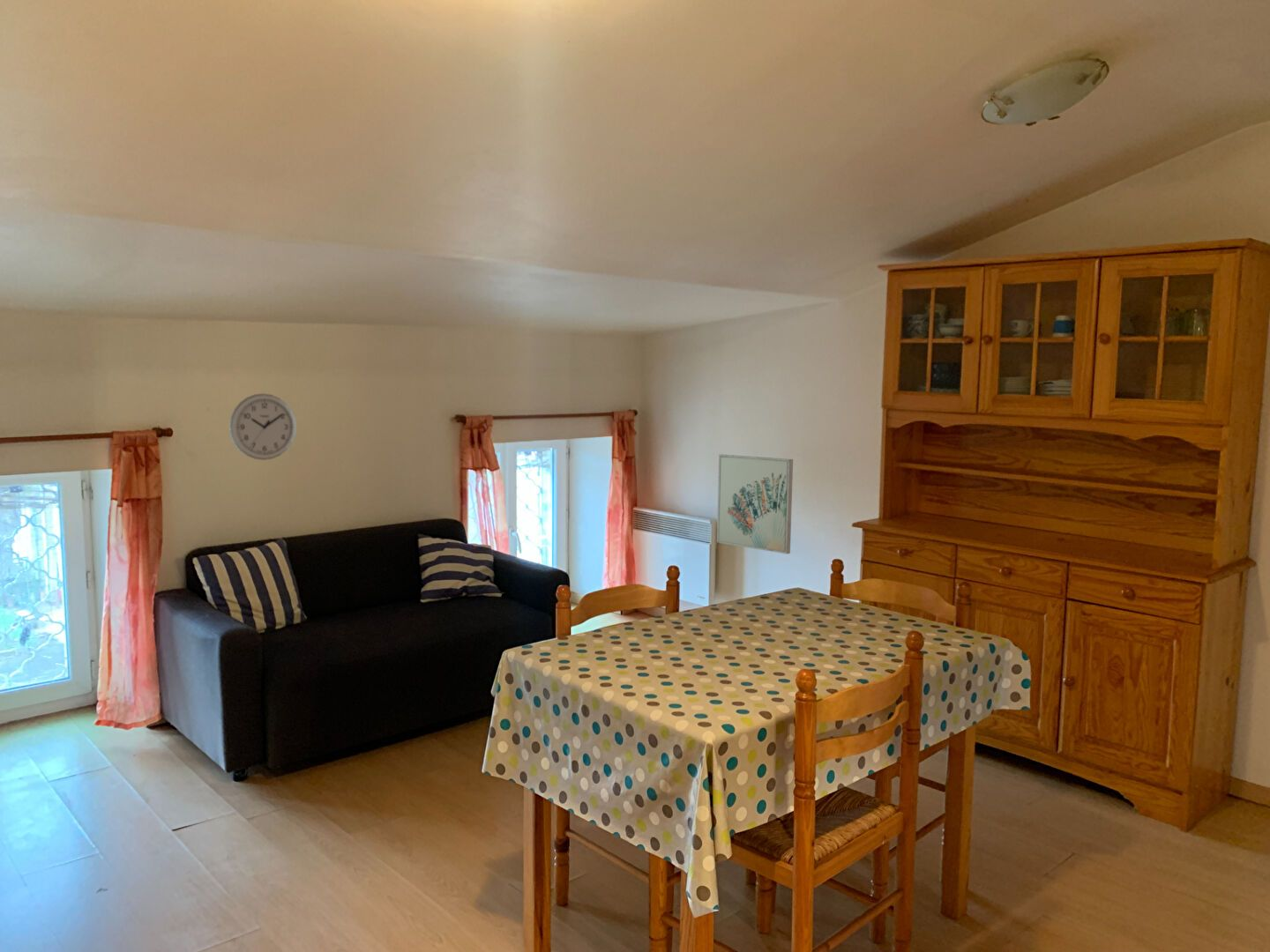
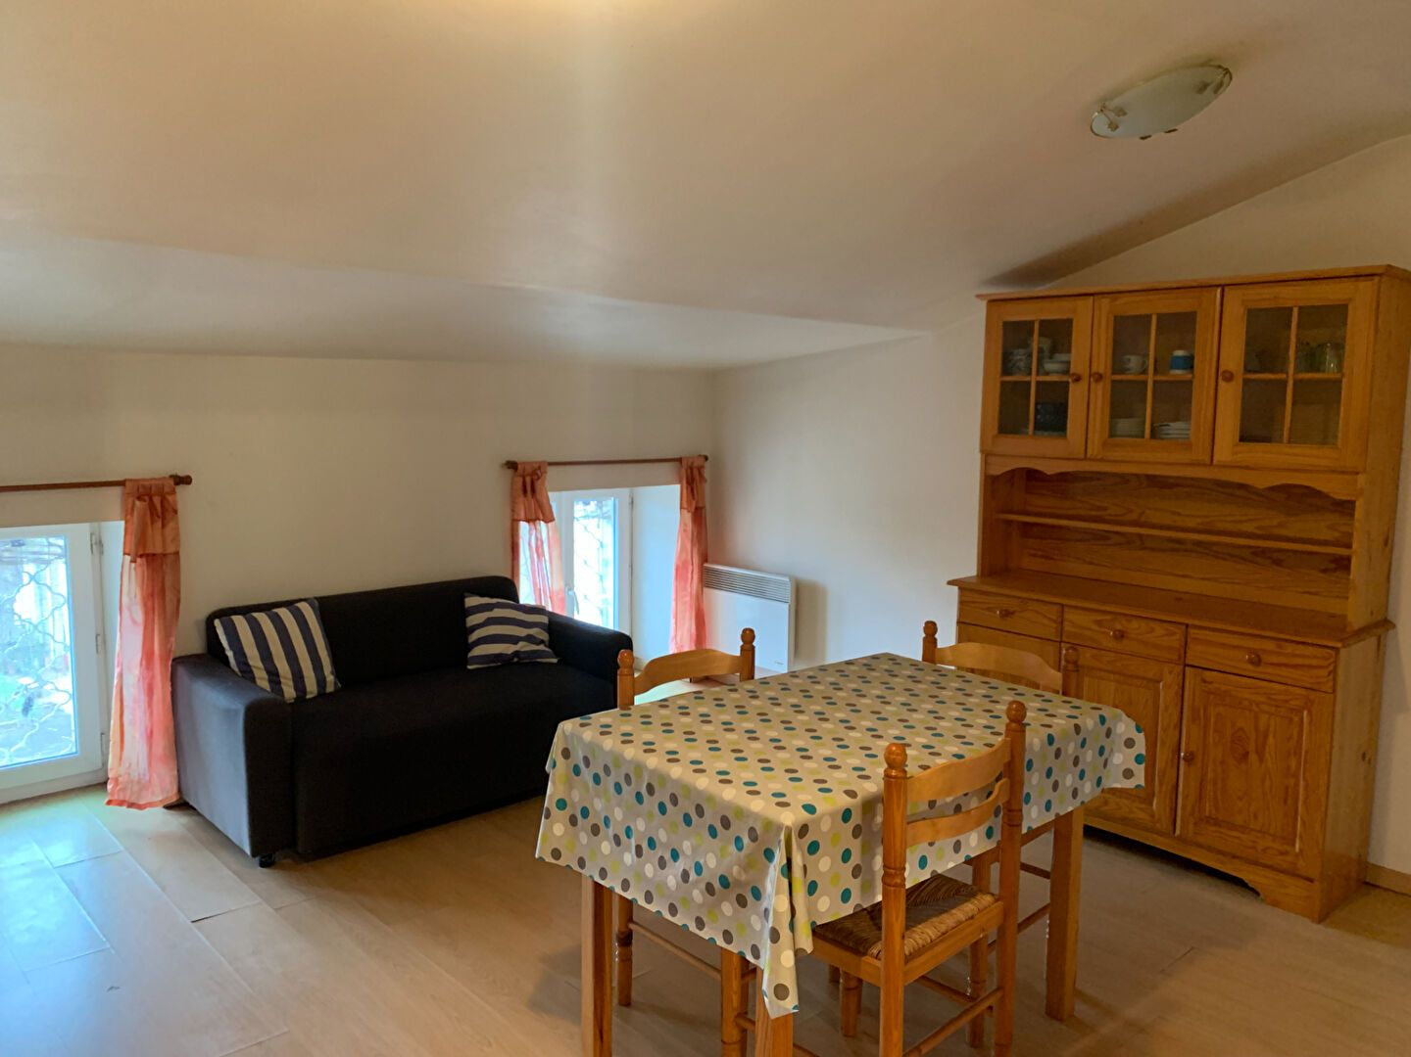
- wall art (753, 502)
- wall clock (264, 427)
